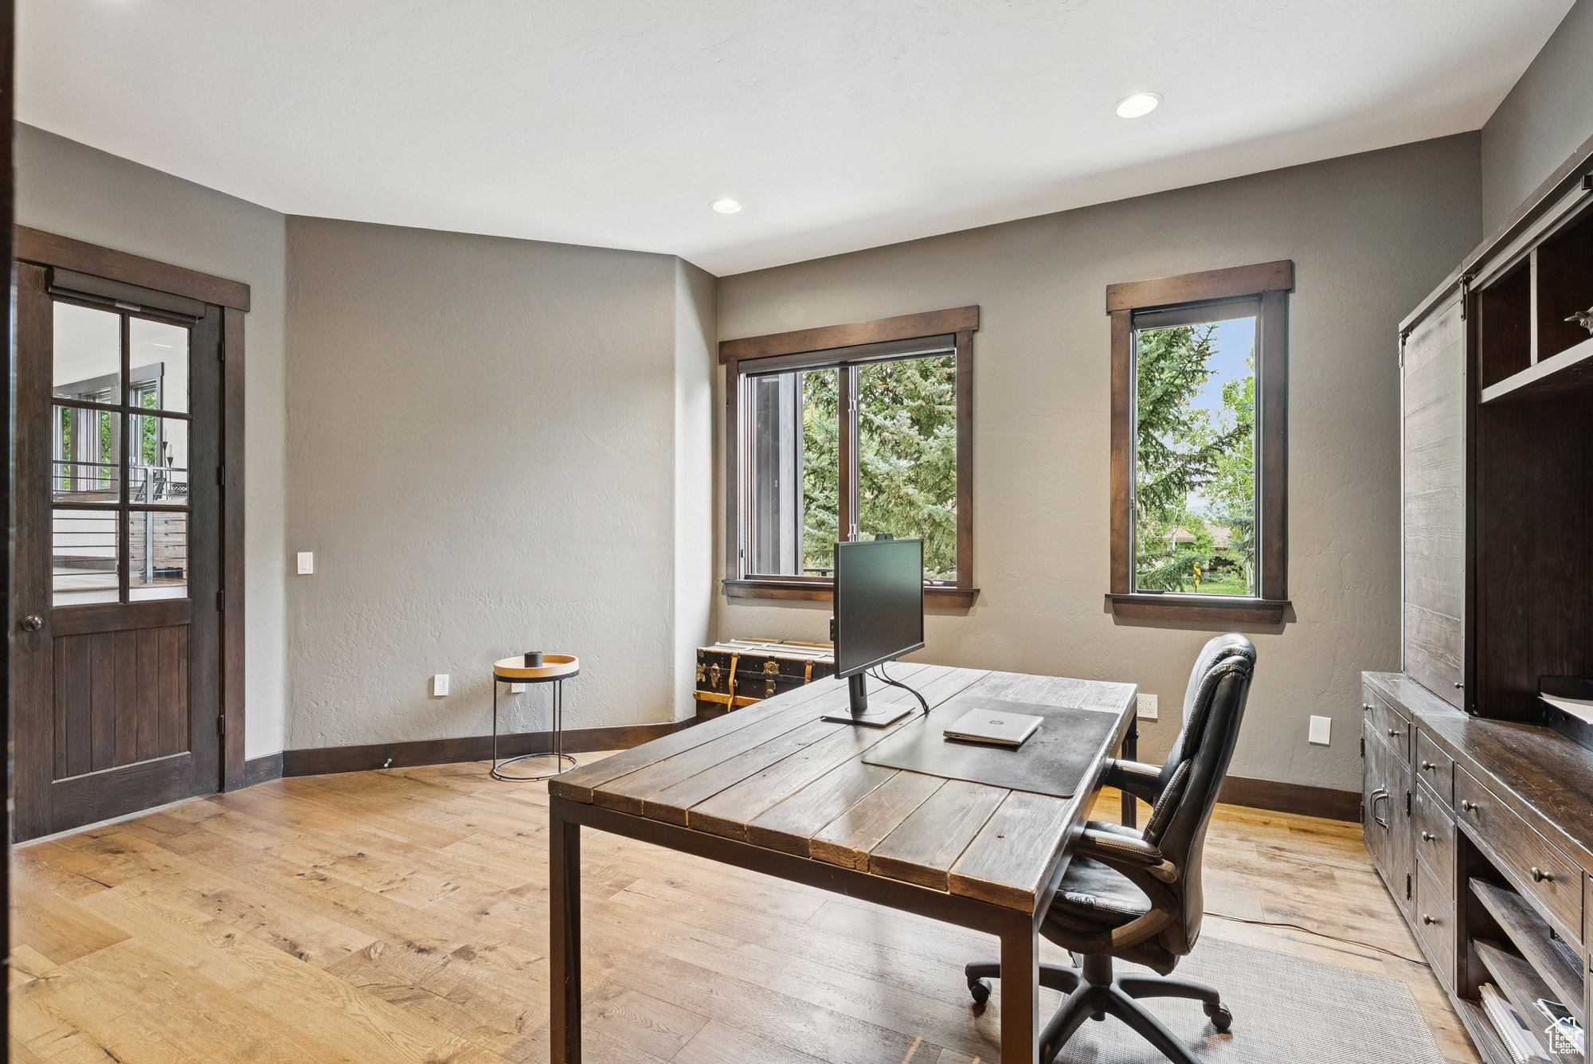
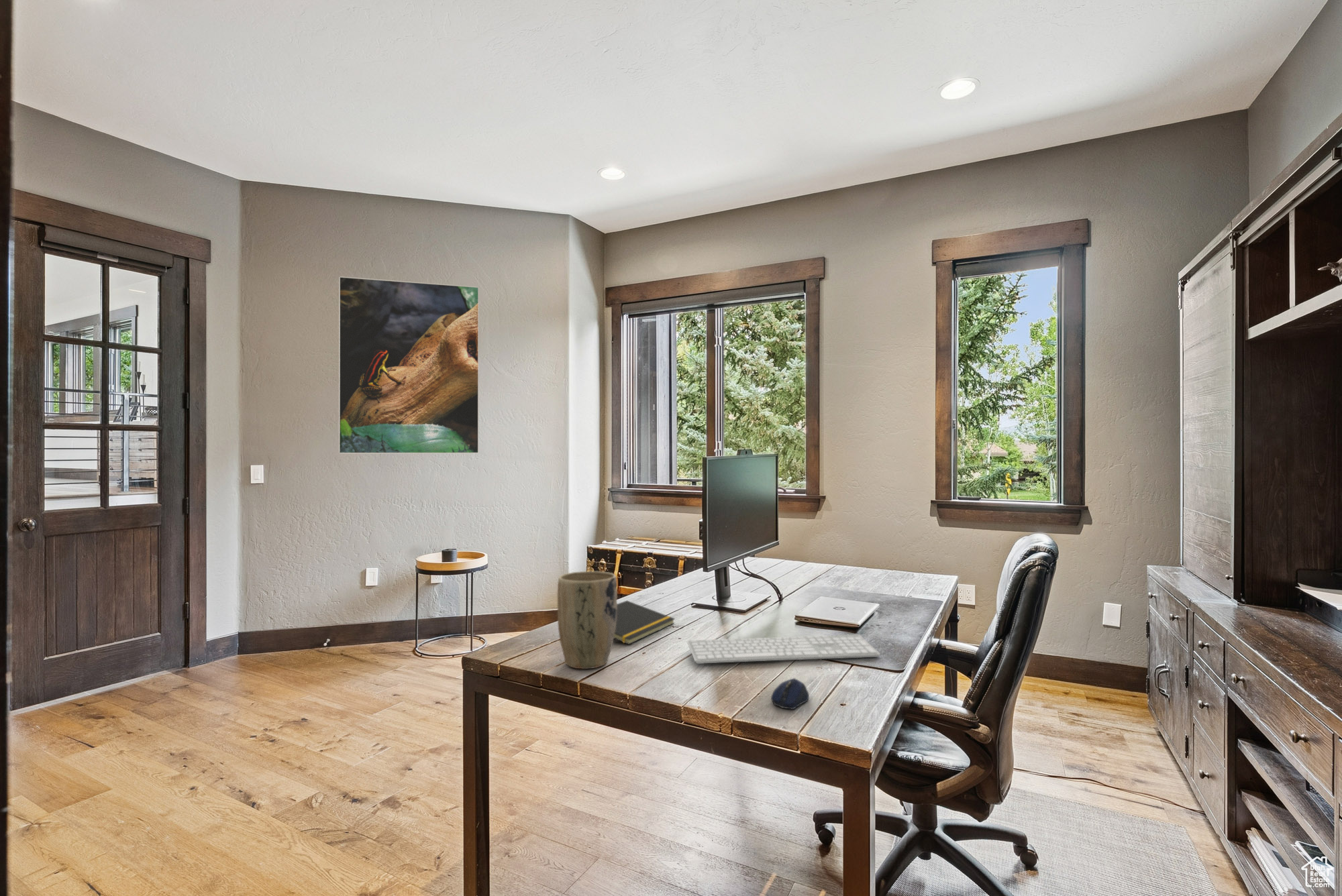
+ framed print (411, 368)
+ plant pot (587, 619)
+ keyboard (782, 648)
+ computer mouse (790, 689)
+ notepad (627, 620)
